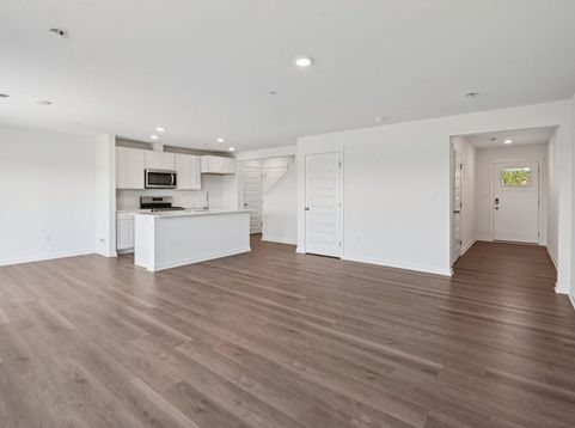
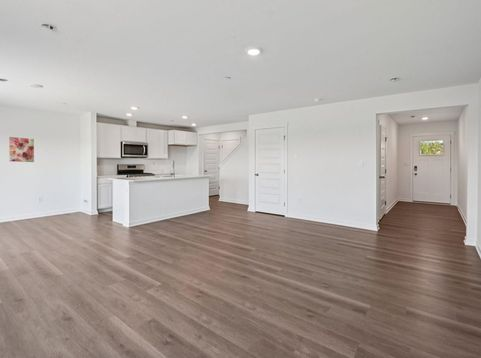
+ wall art (21, 149)
